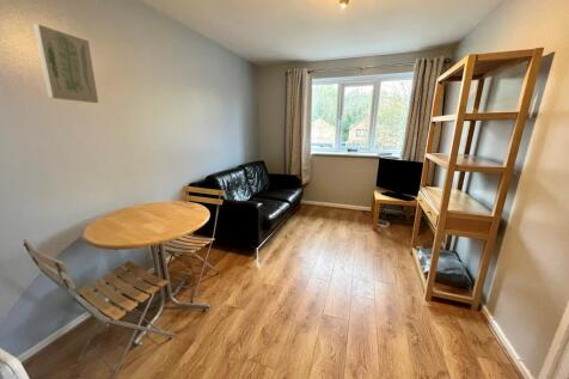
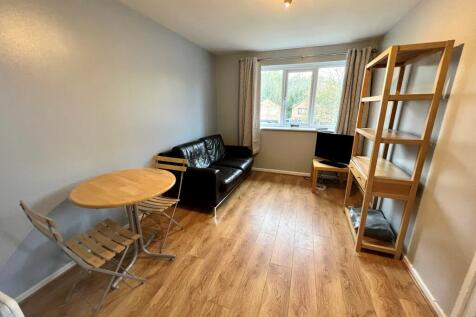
- wall art (69, 67)
